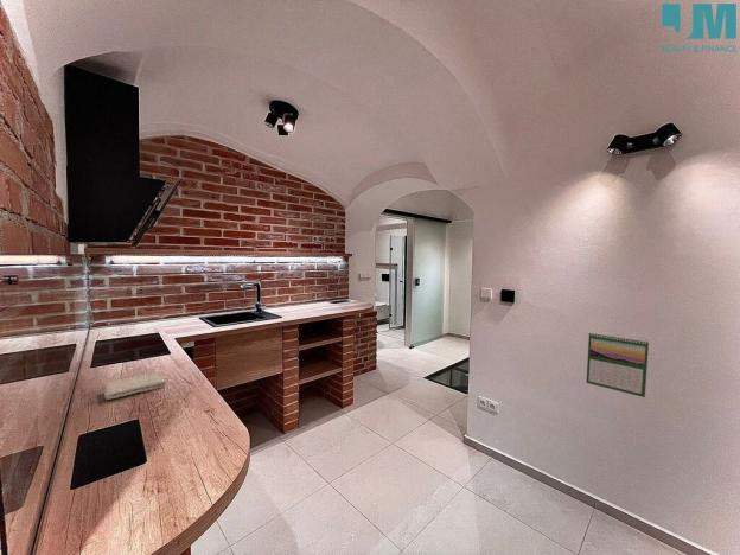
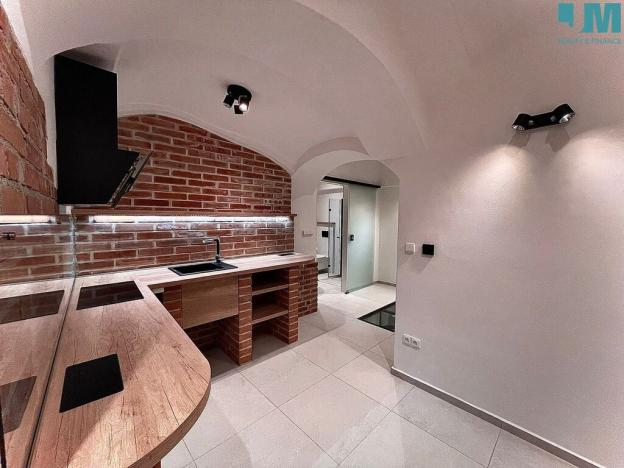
- calendar (615, 362)
- washcloth (135, 384)
